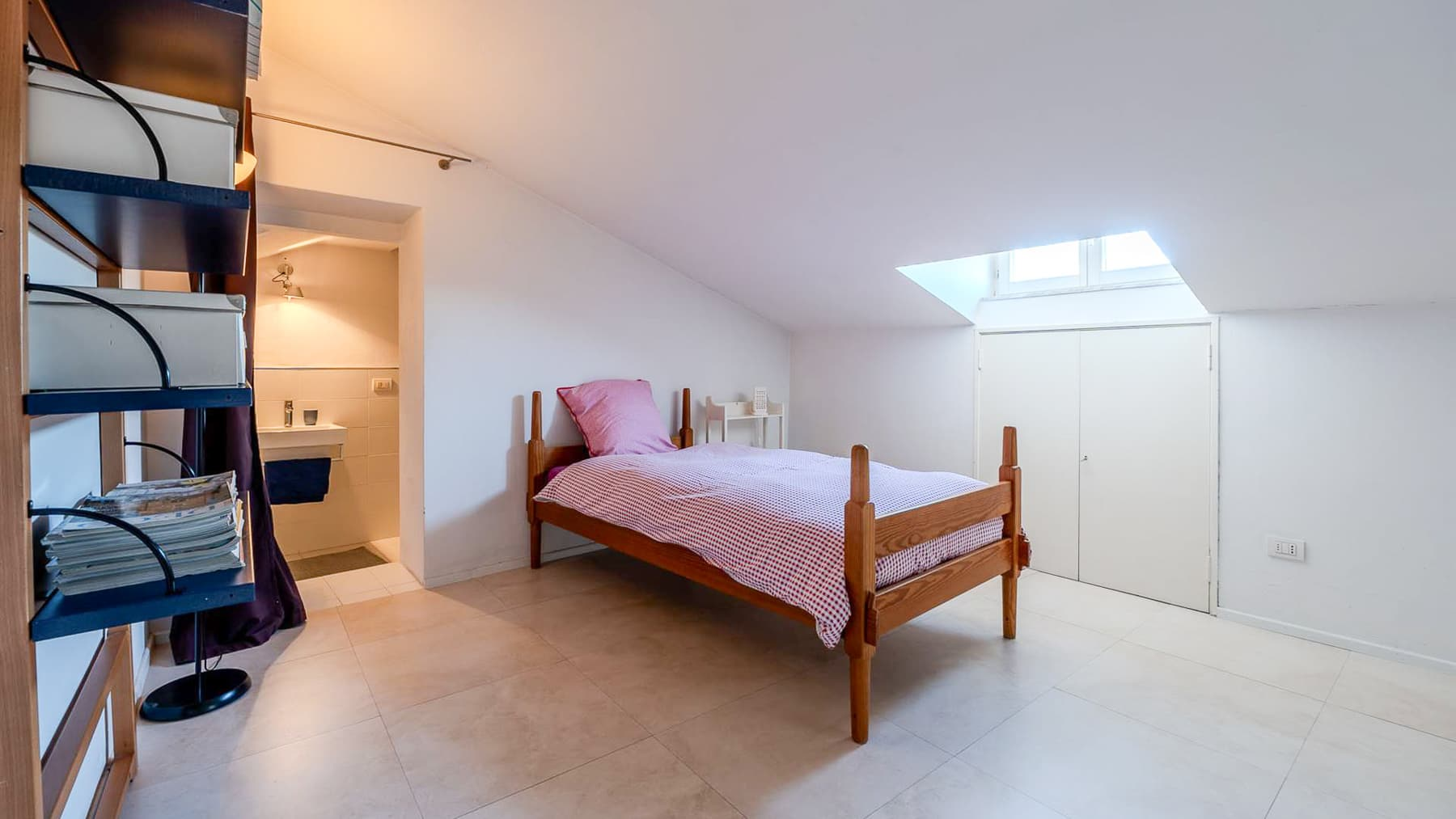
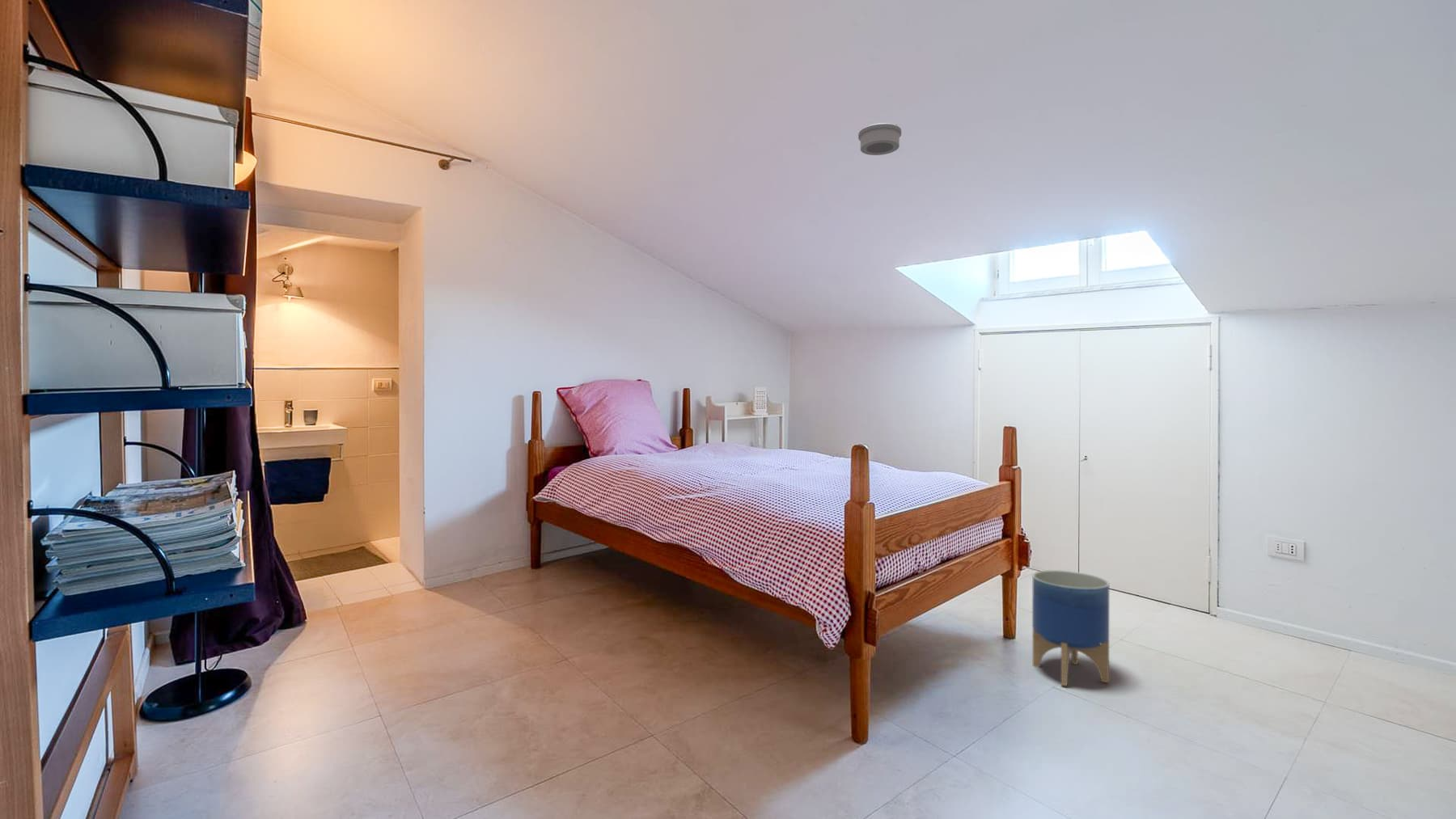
+ smoke detector (879, 137)
+ planter (1069, 626)
